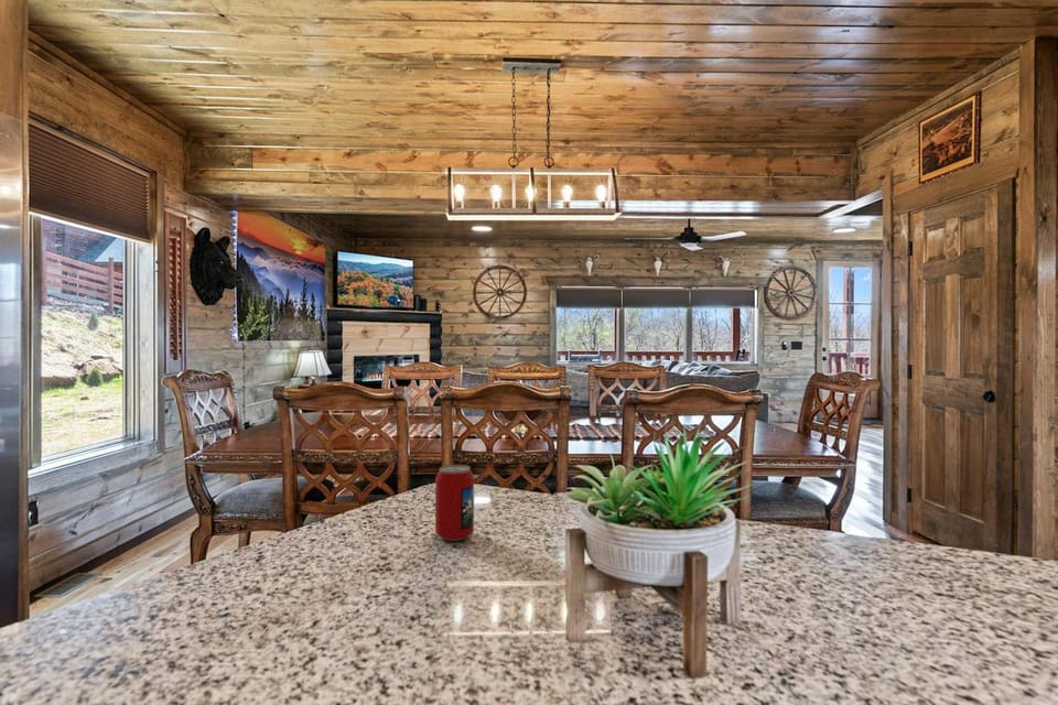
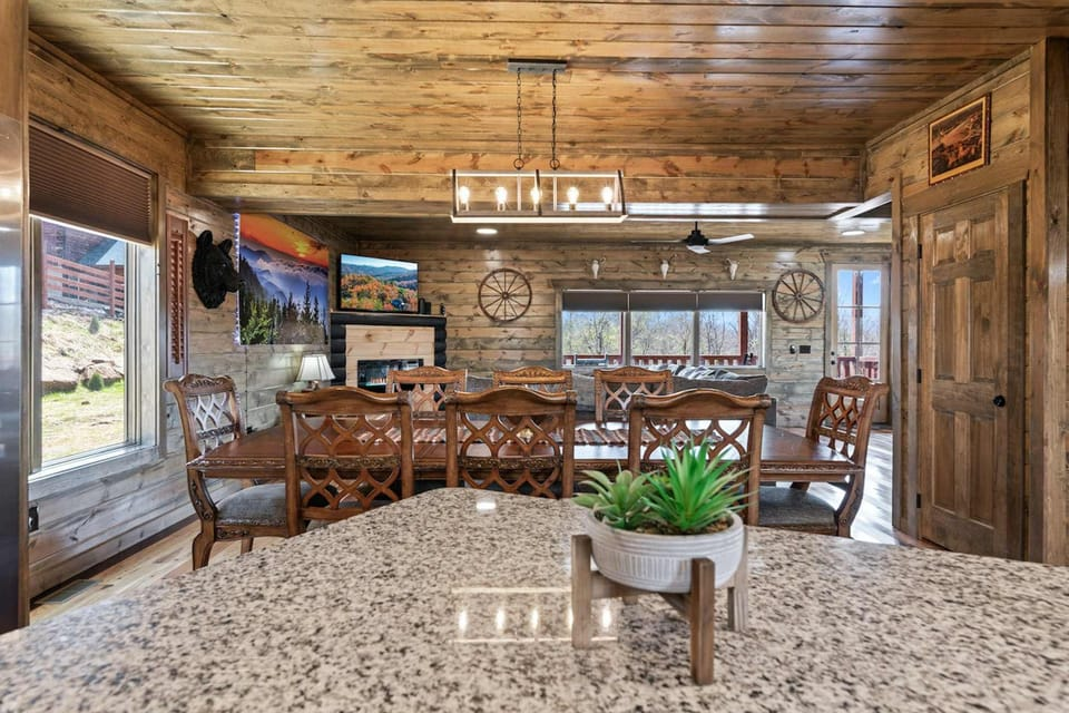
- beverage can (454, 501)
